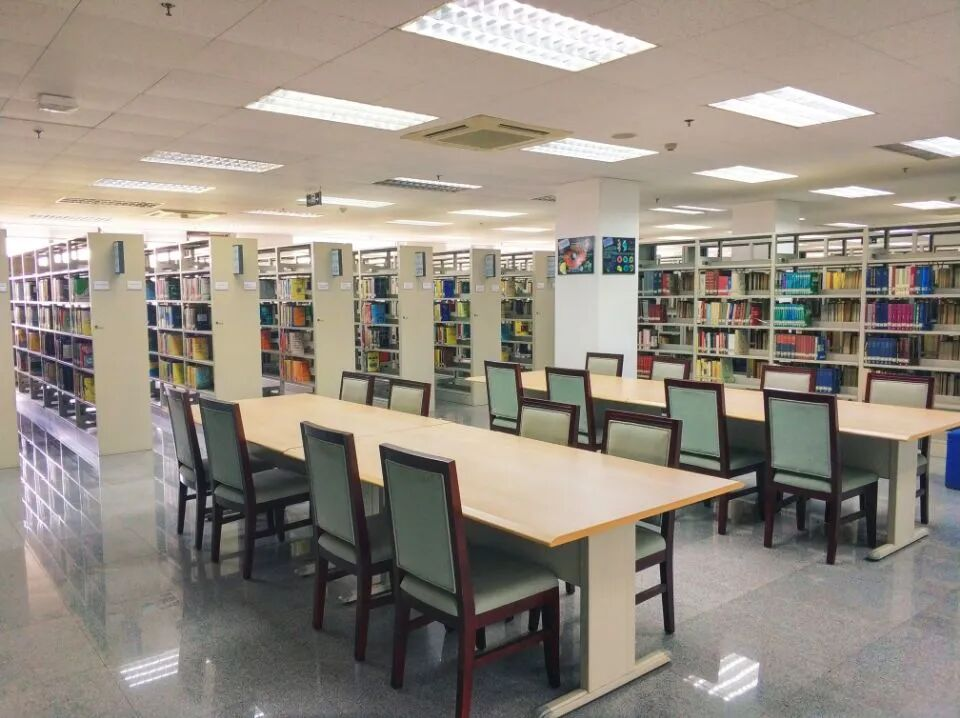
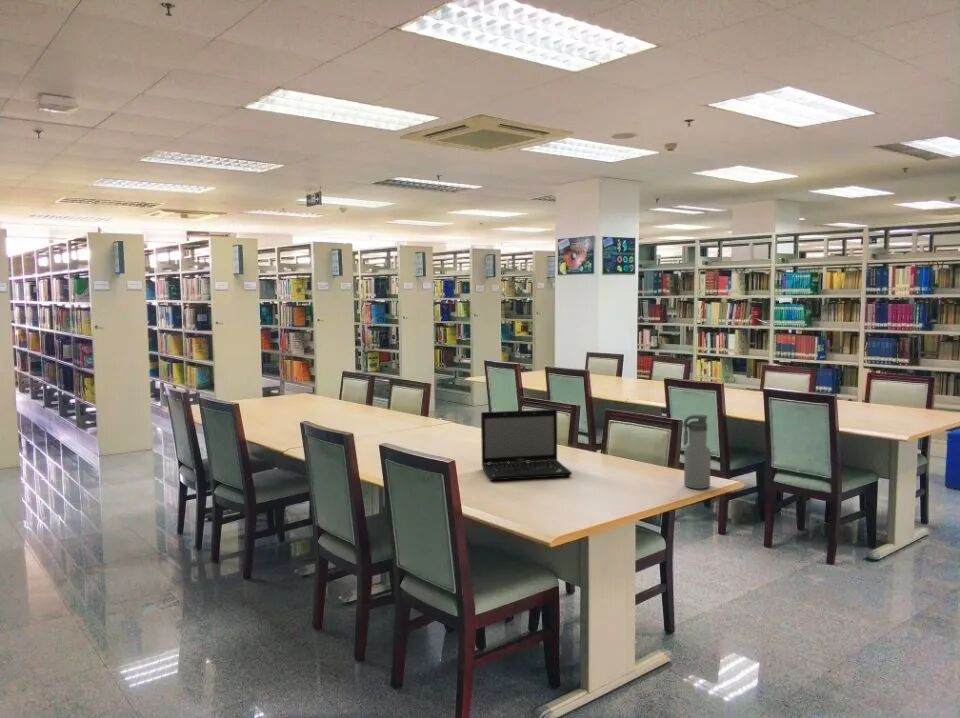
+ water bottle (697, 450)
+ laptop (525, 443)
